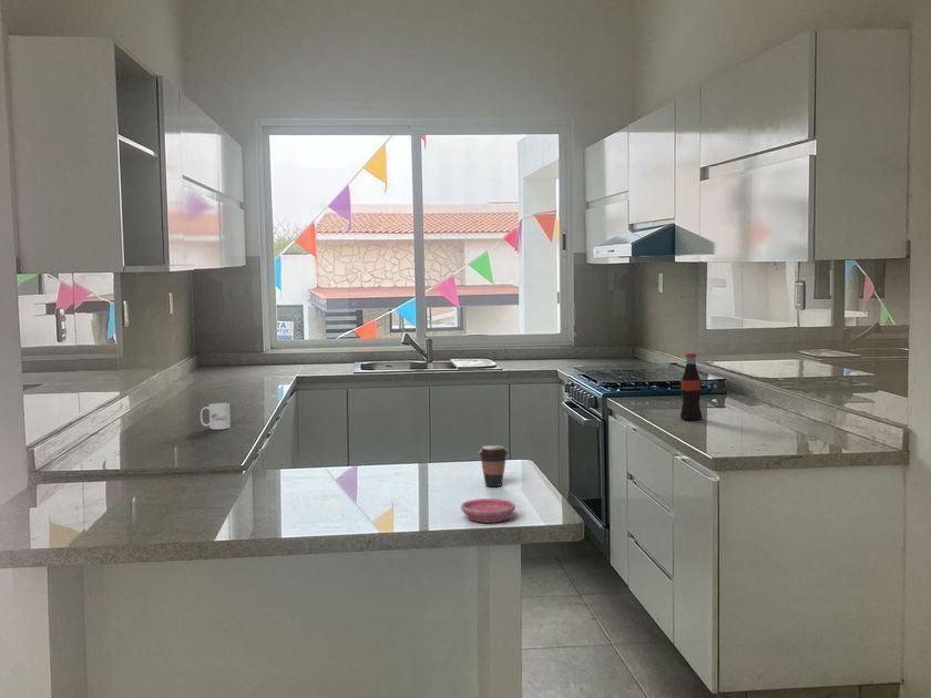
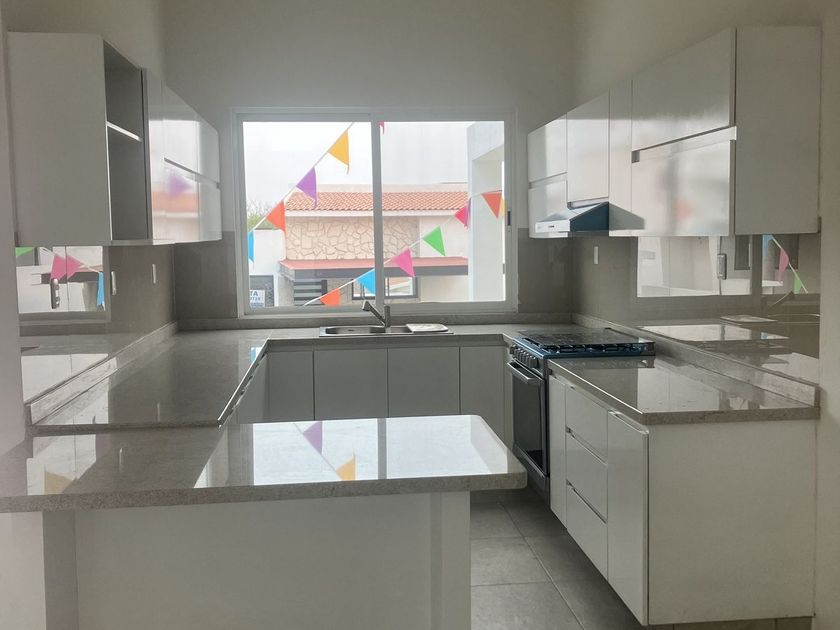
- coffee cup (493, 465)
- mug (215, 415)
- bottle (690, 386)
- saucer (488, 511)
